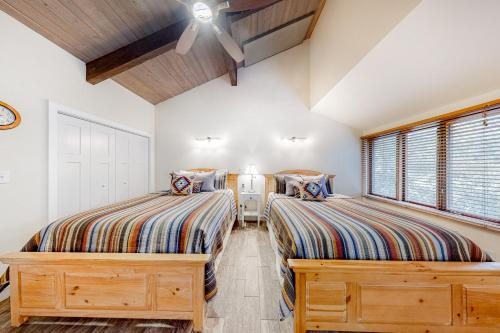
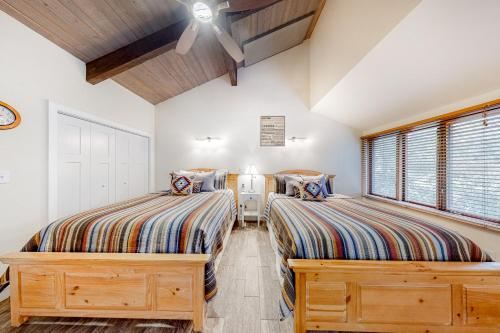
+ wall art (272, 131)
